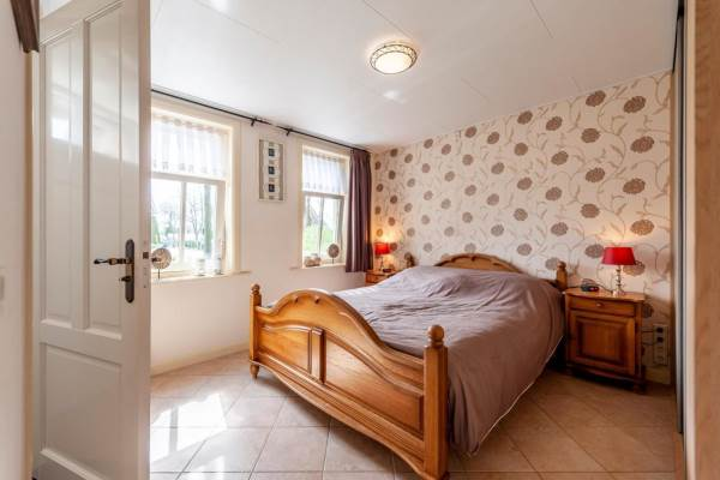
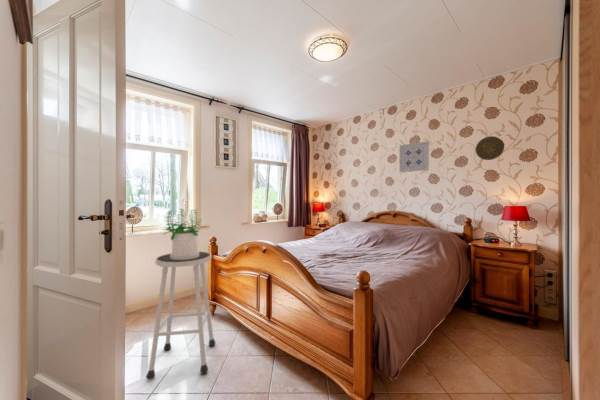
+ potted plant (181, 232)
+ stool (184, 313)
+ decorative plate (489, 148)
+ wall art (413, 157)
